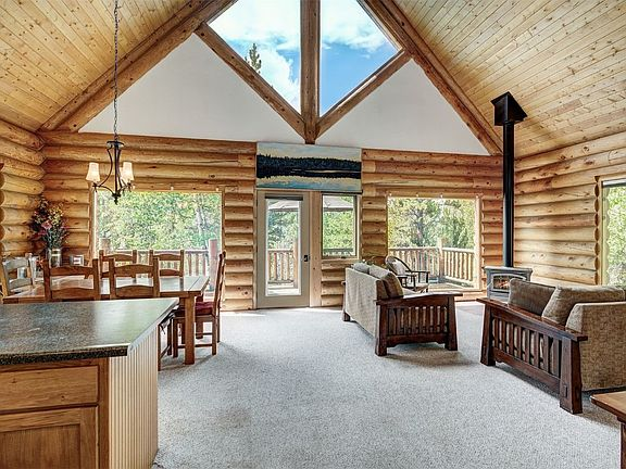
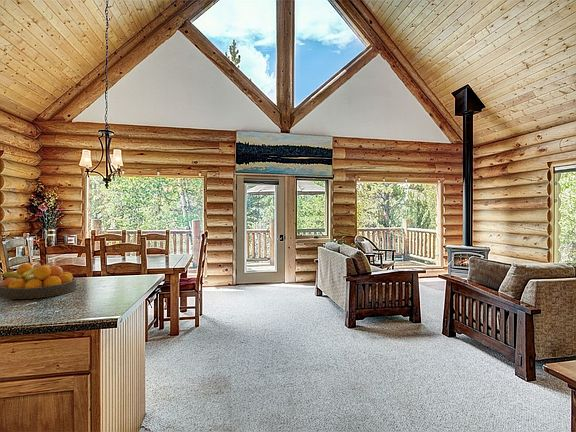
+ fruit bowl (39, 278)
